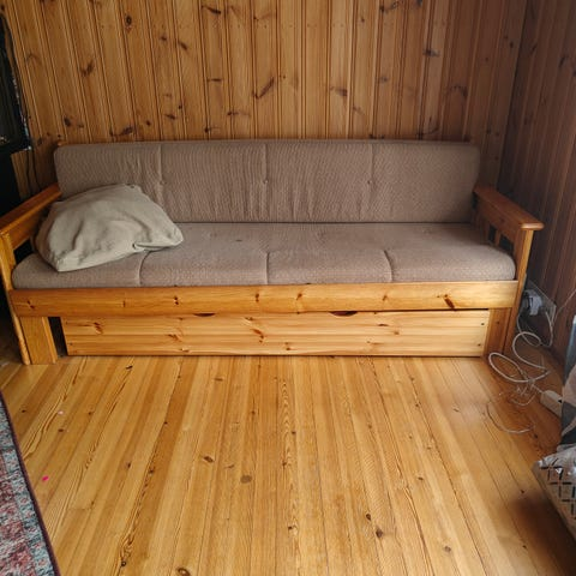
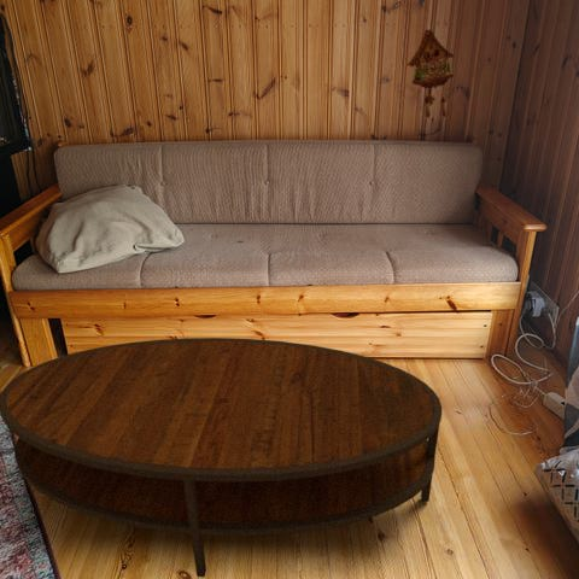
+ coffee table (220, 441)
+ cuckoo clock (429, 75)
